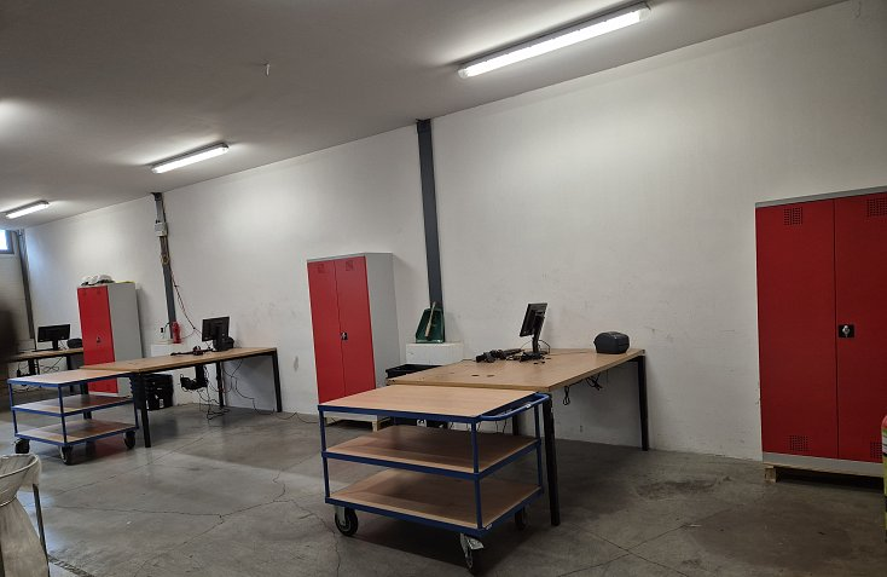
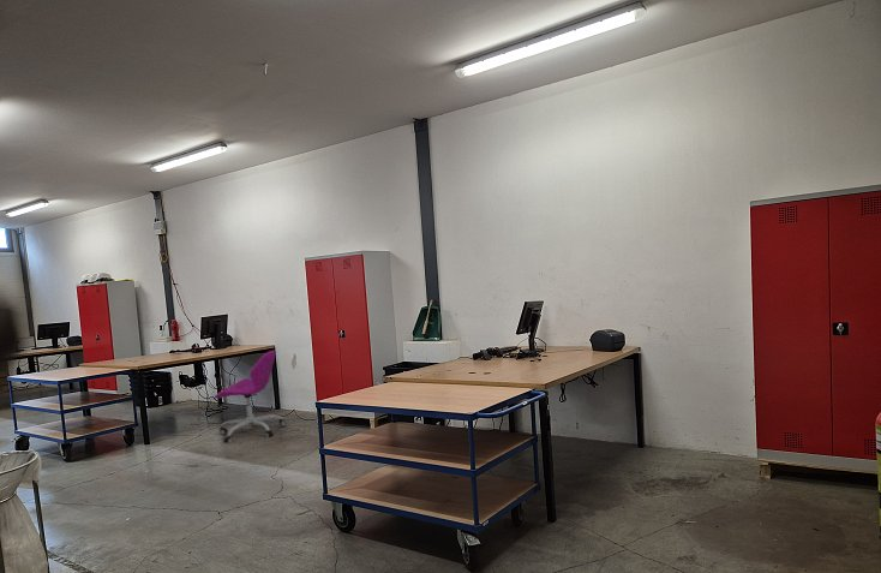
+ office chair (246, 393)
